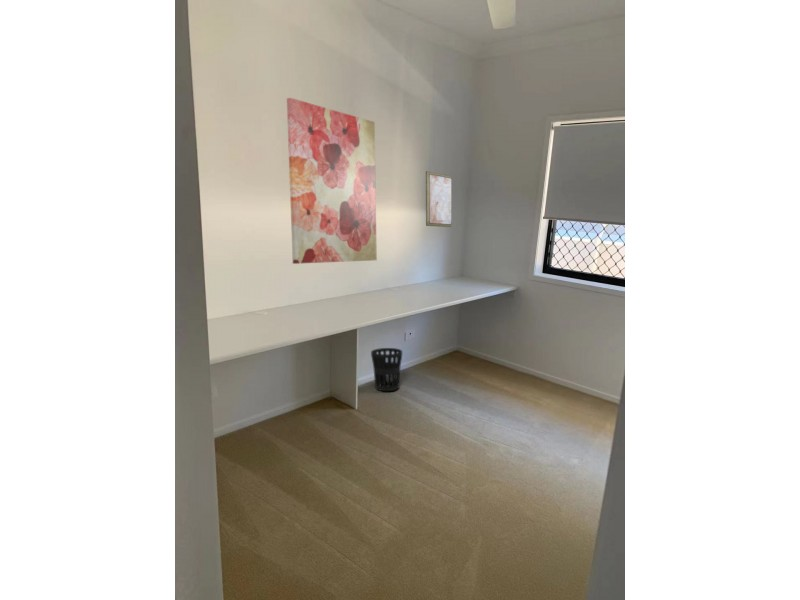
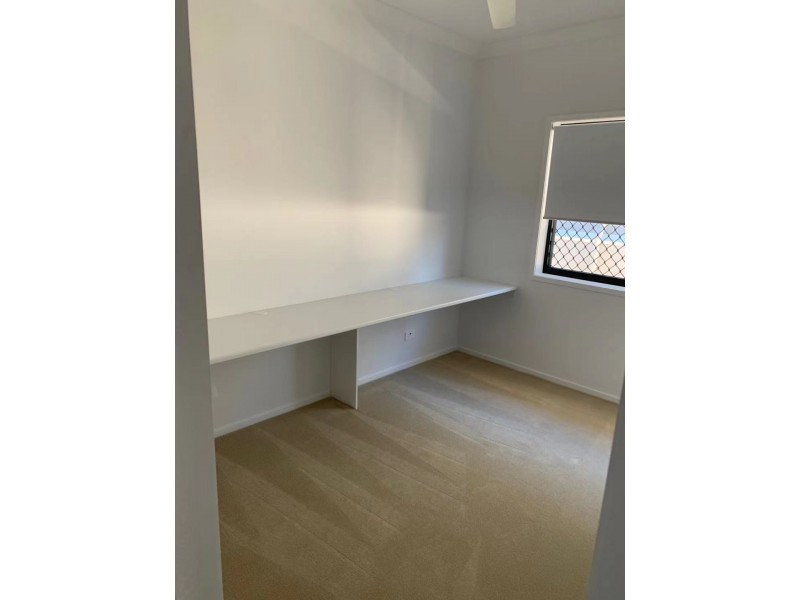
- wall art (439, 200)
- wall art (336, 187)
- wastebasket (387, 369)
